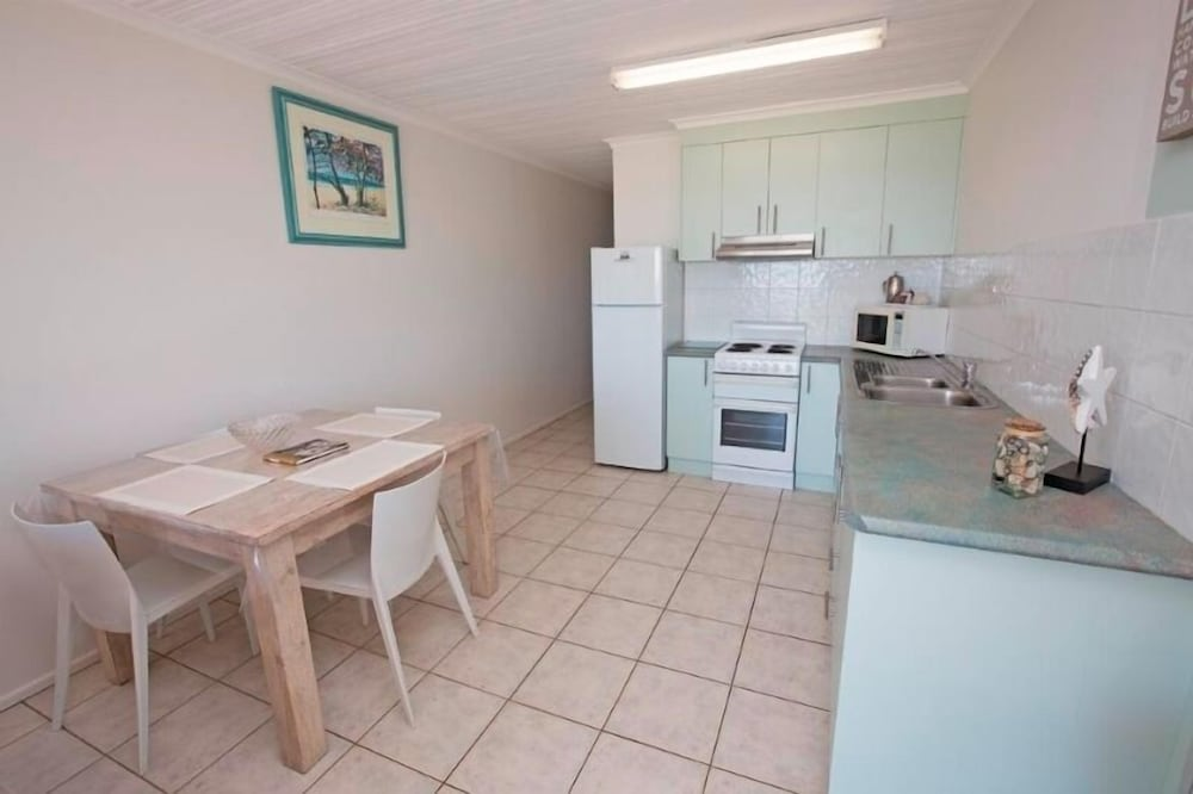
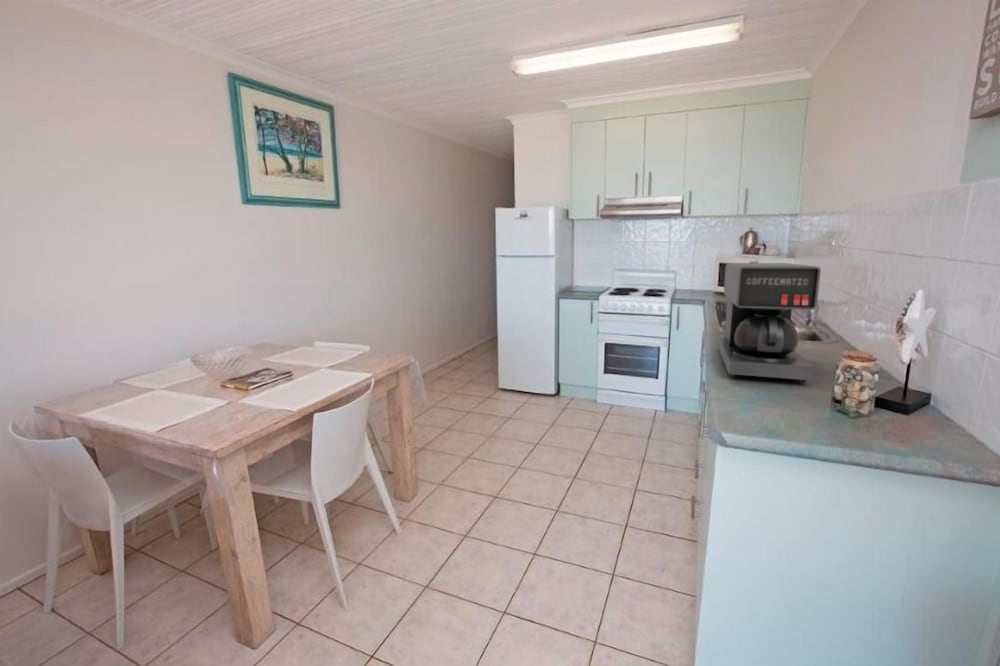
+ coffee maker (762, 315)
